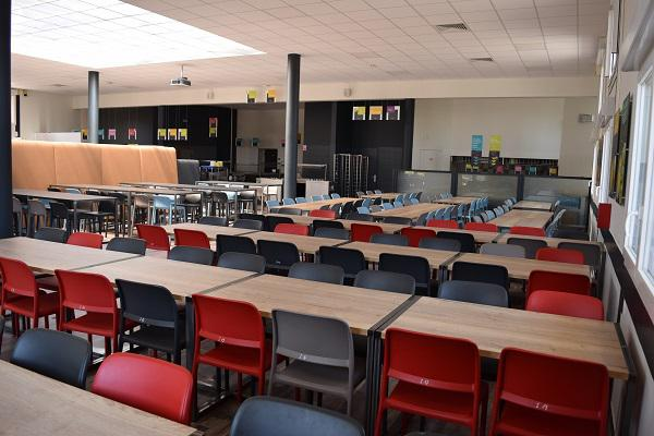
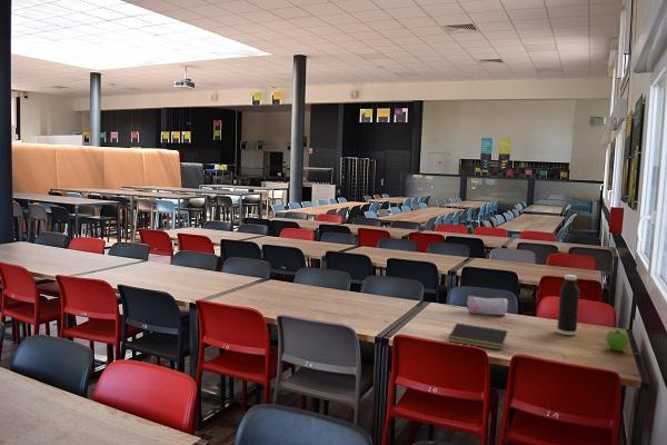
+ water bottle (568, 304)
+ fruit (617, 338)
+ pencil case (487, 305)
+ notepad (477, 335)
